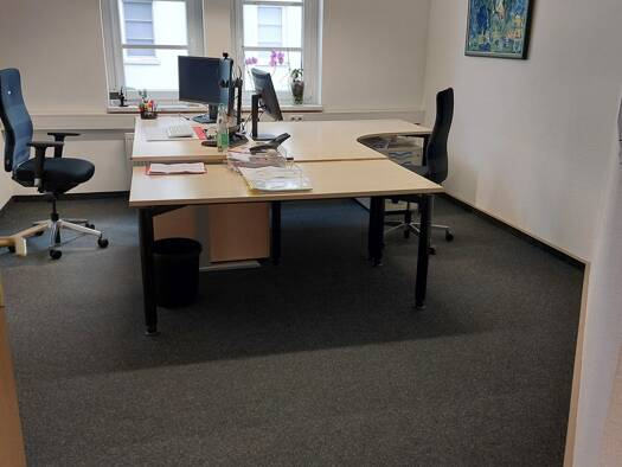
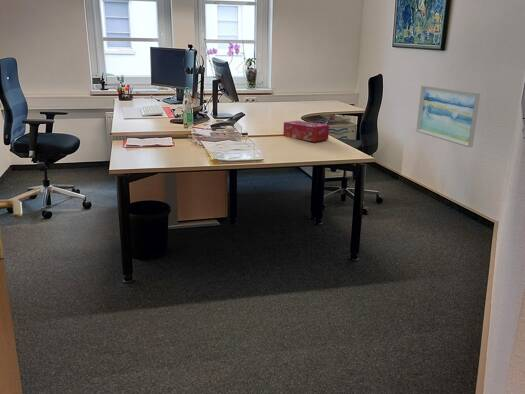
+ wall art (445, 114)
+ tissue box (305, 130)
